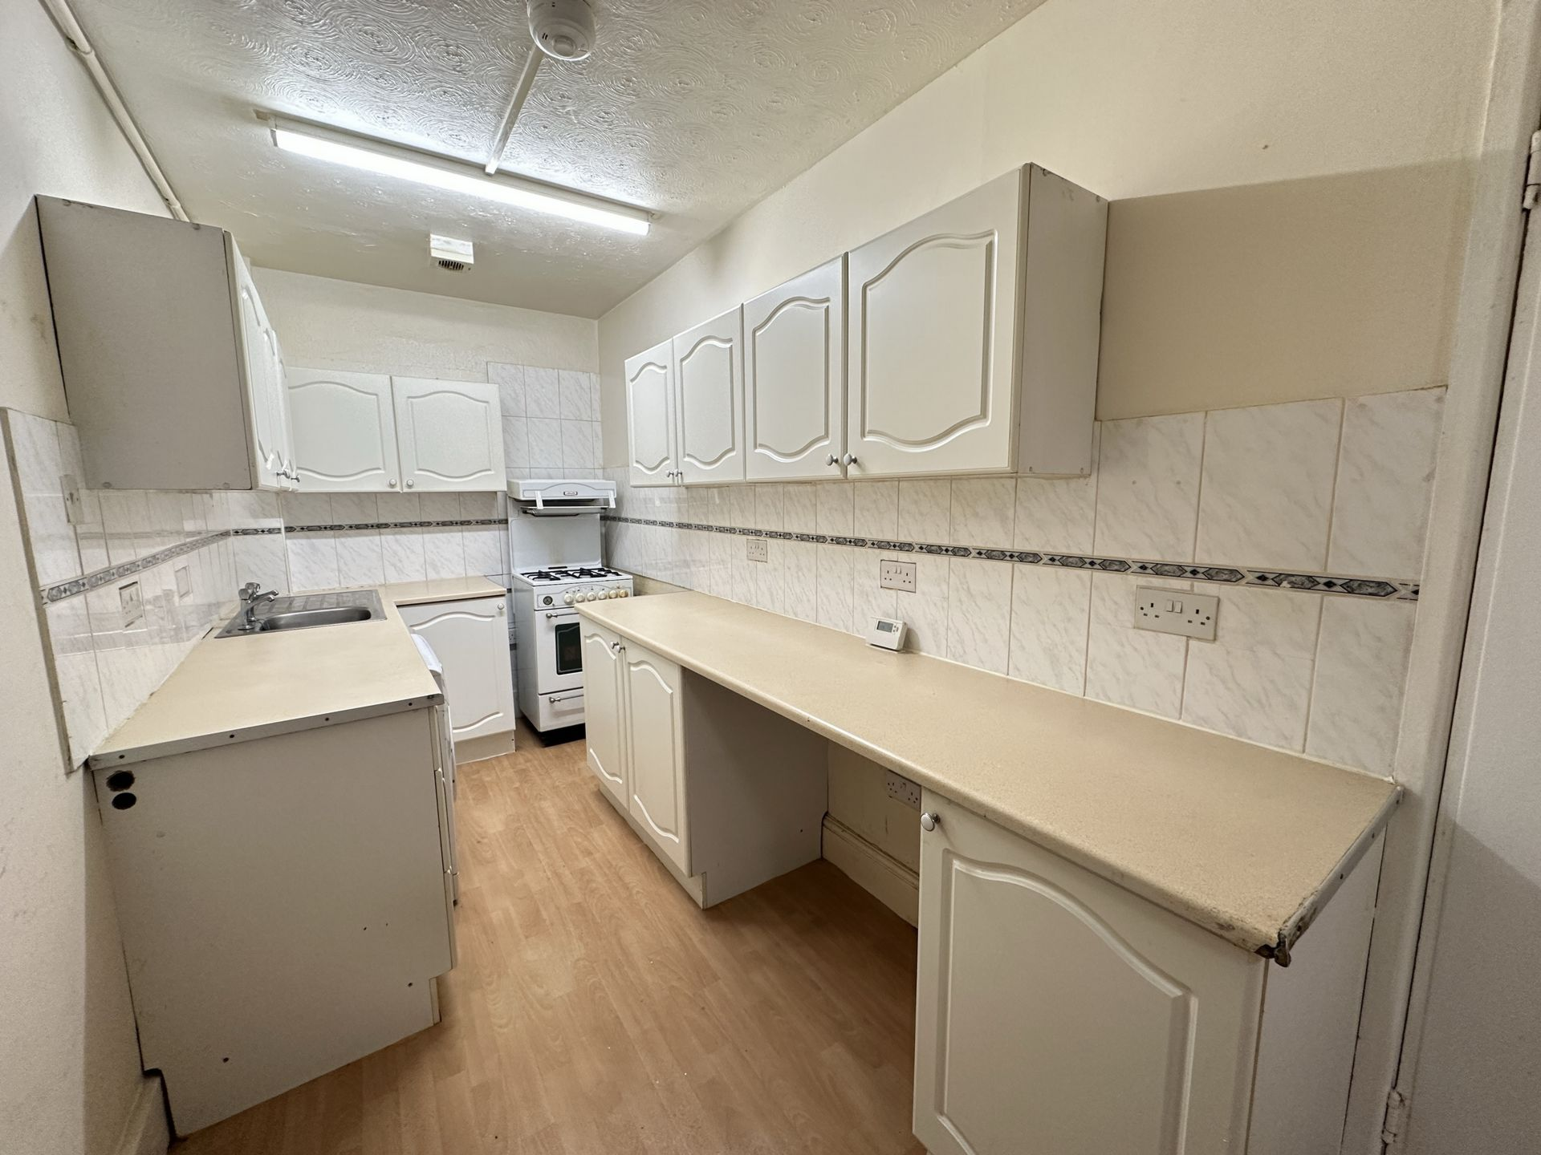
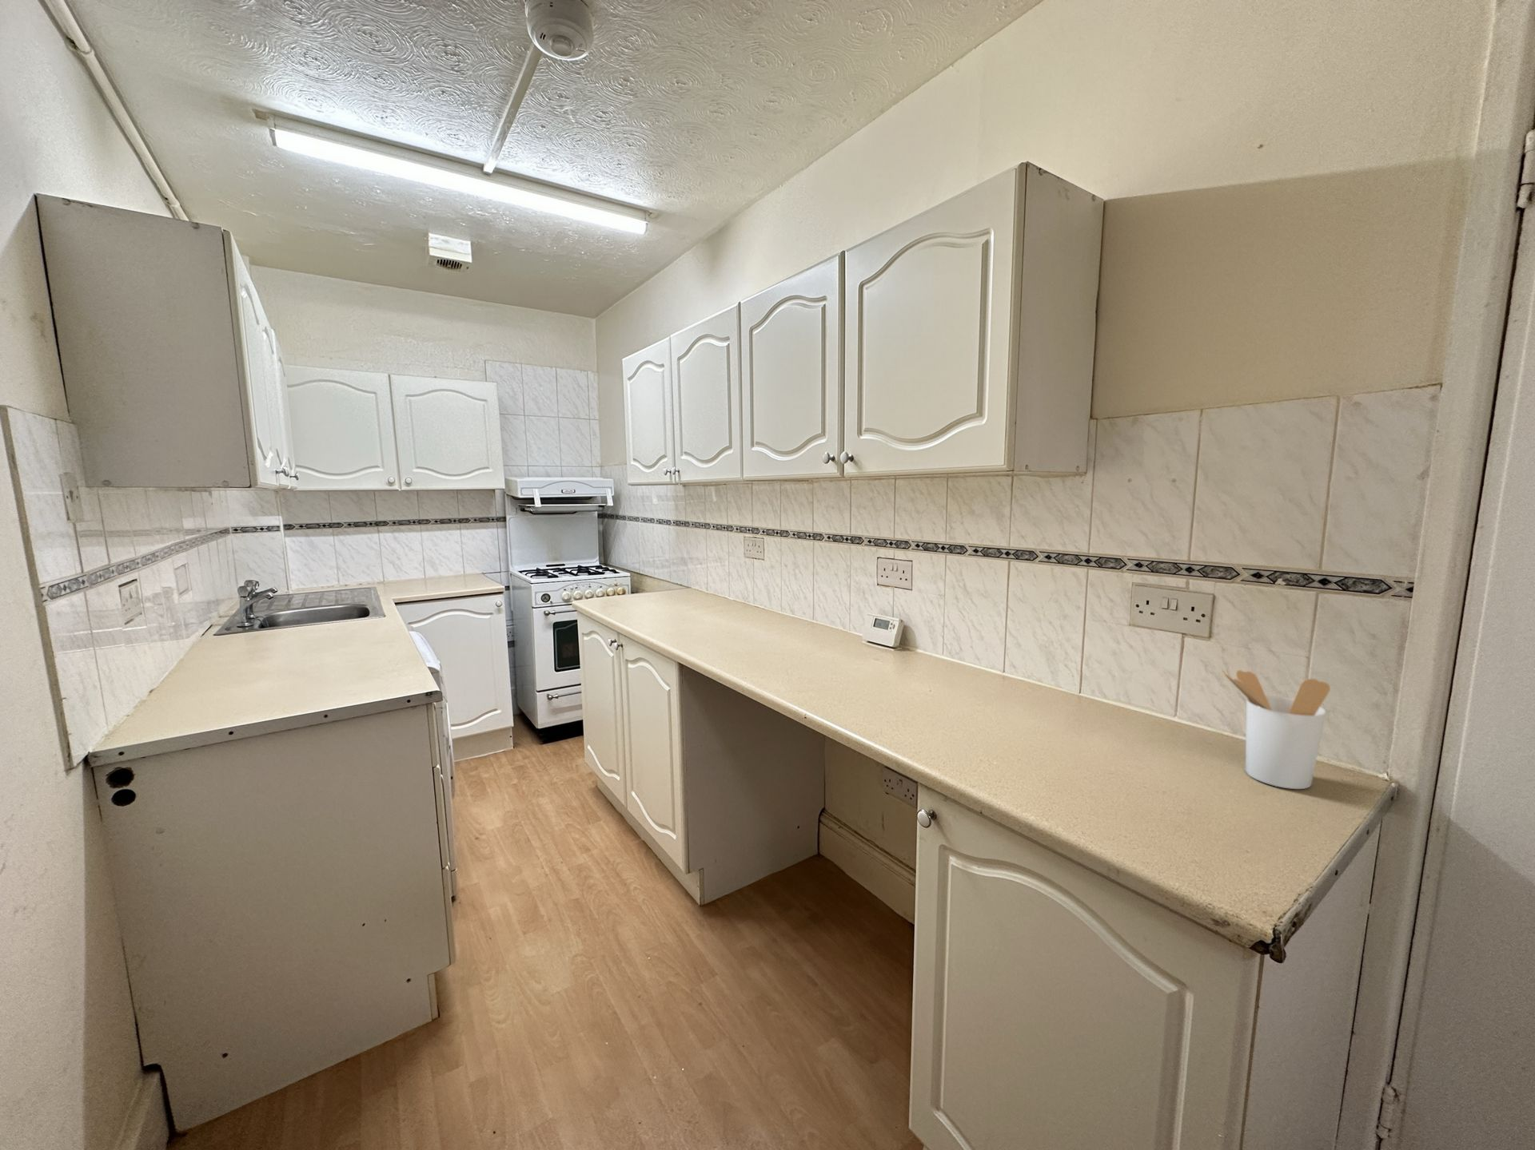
+ utensil holder (1267, 724)
